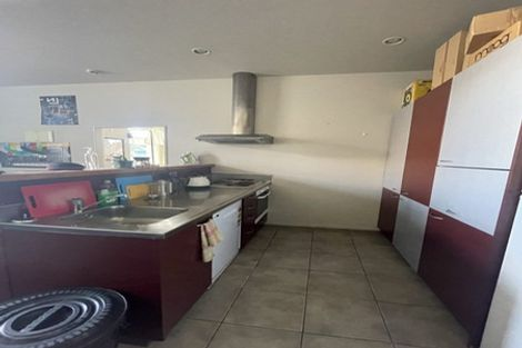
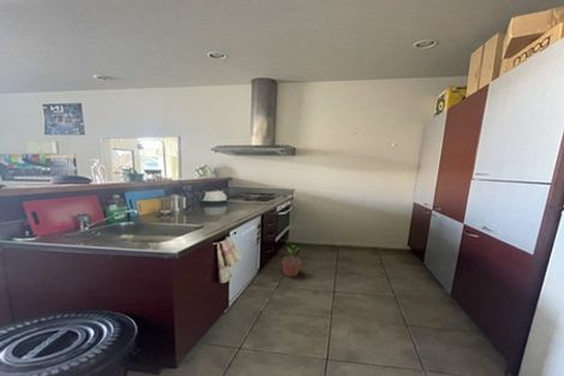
+ potted plant (292, 257)
